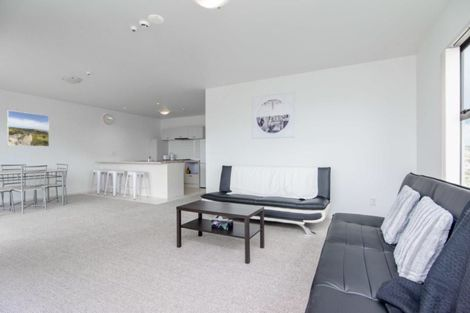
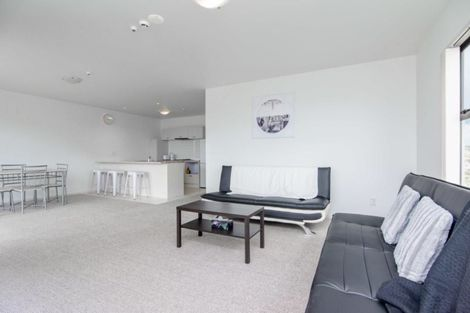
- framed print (29, 129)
